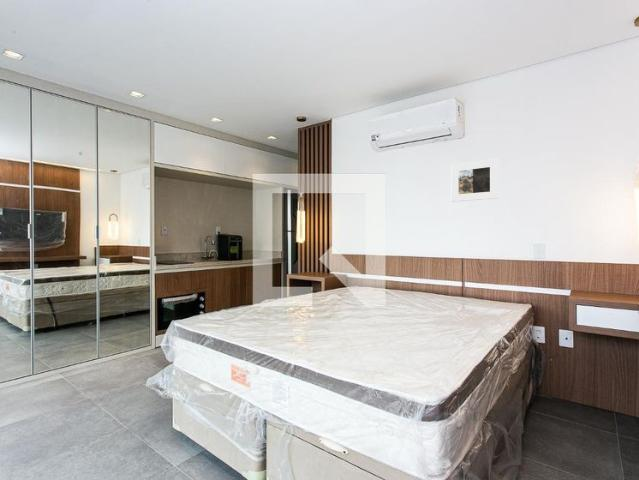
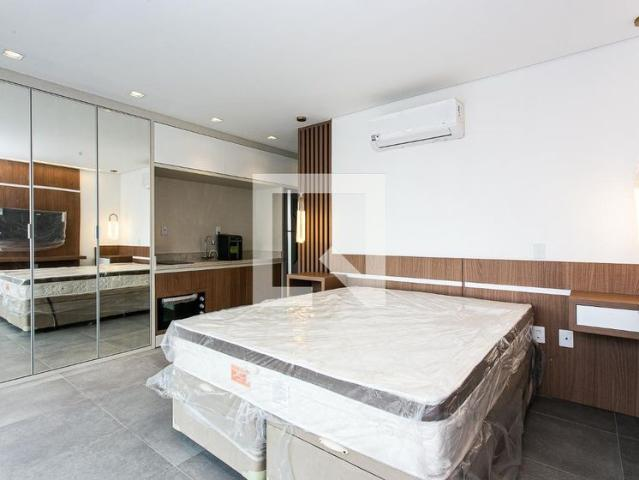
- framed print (474, 181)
